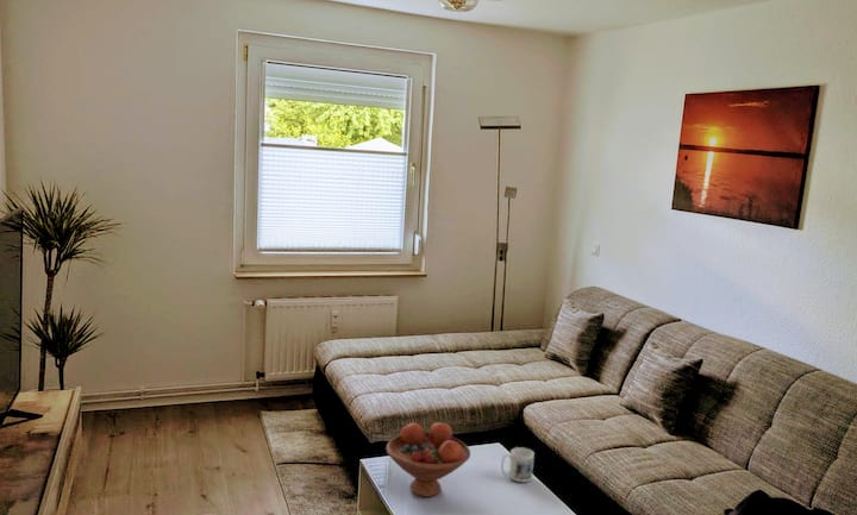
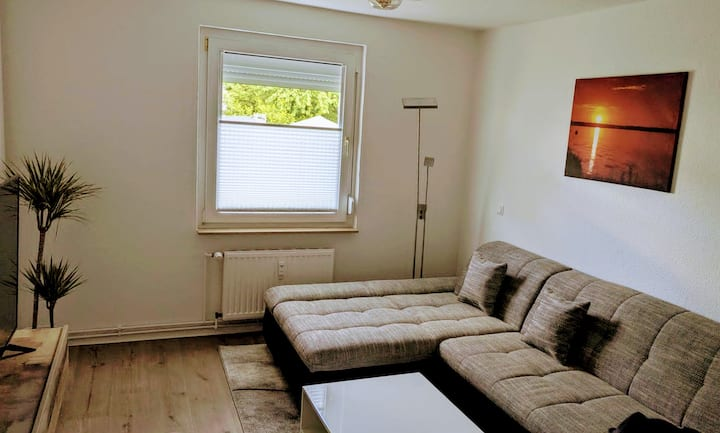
- fruit bowl (427, 460)
- mug (517, 464)
